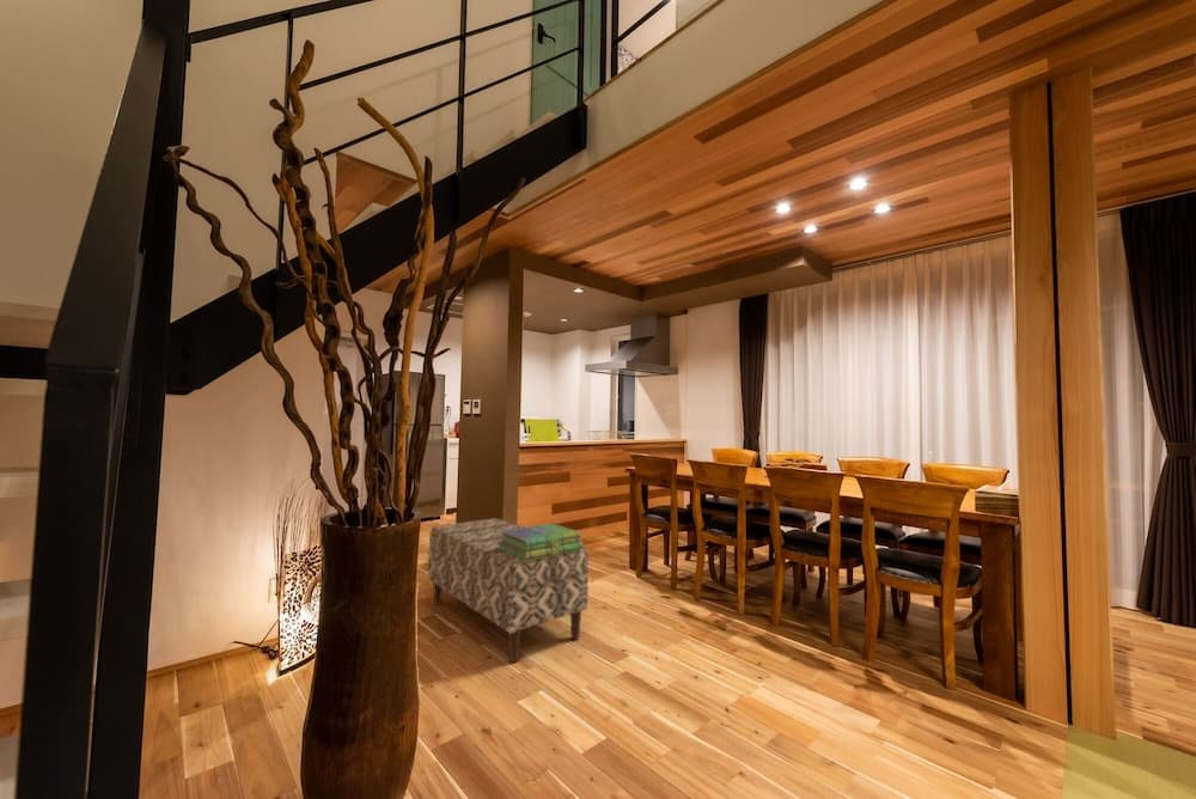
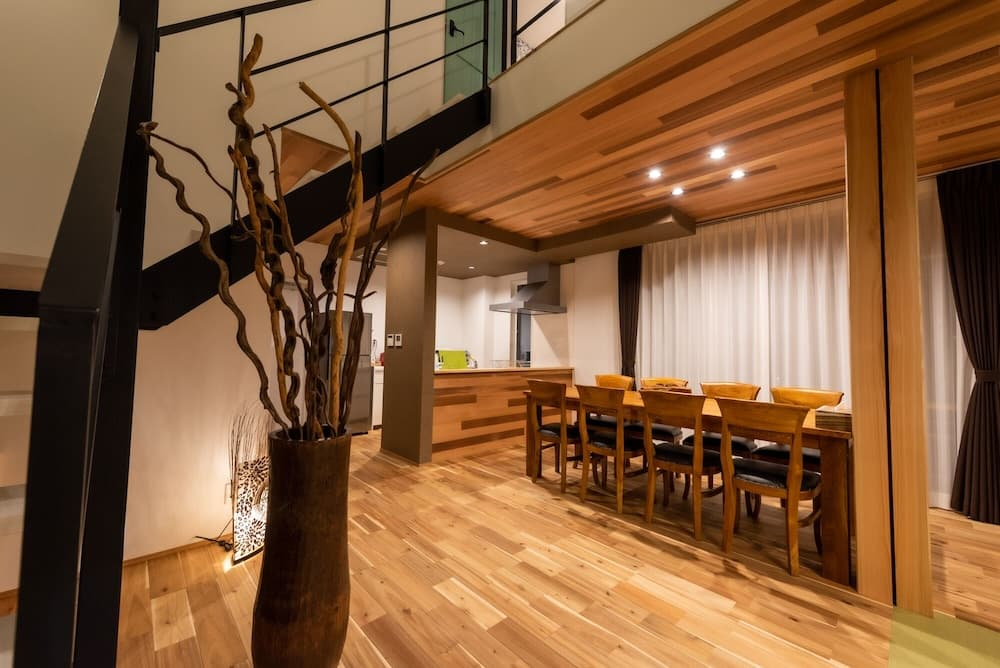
- bench (501, 578)
- stack of books (539, 539)
